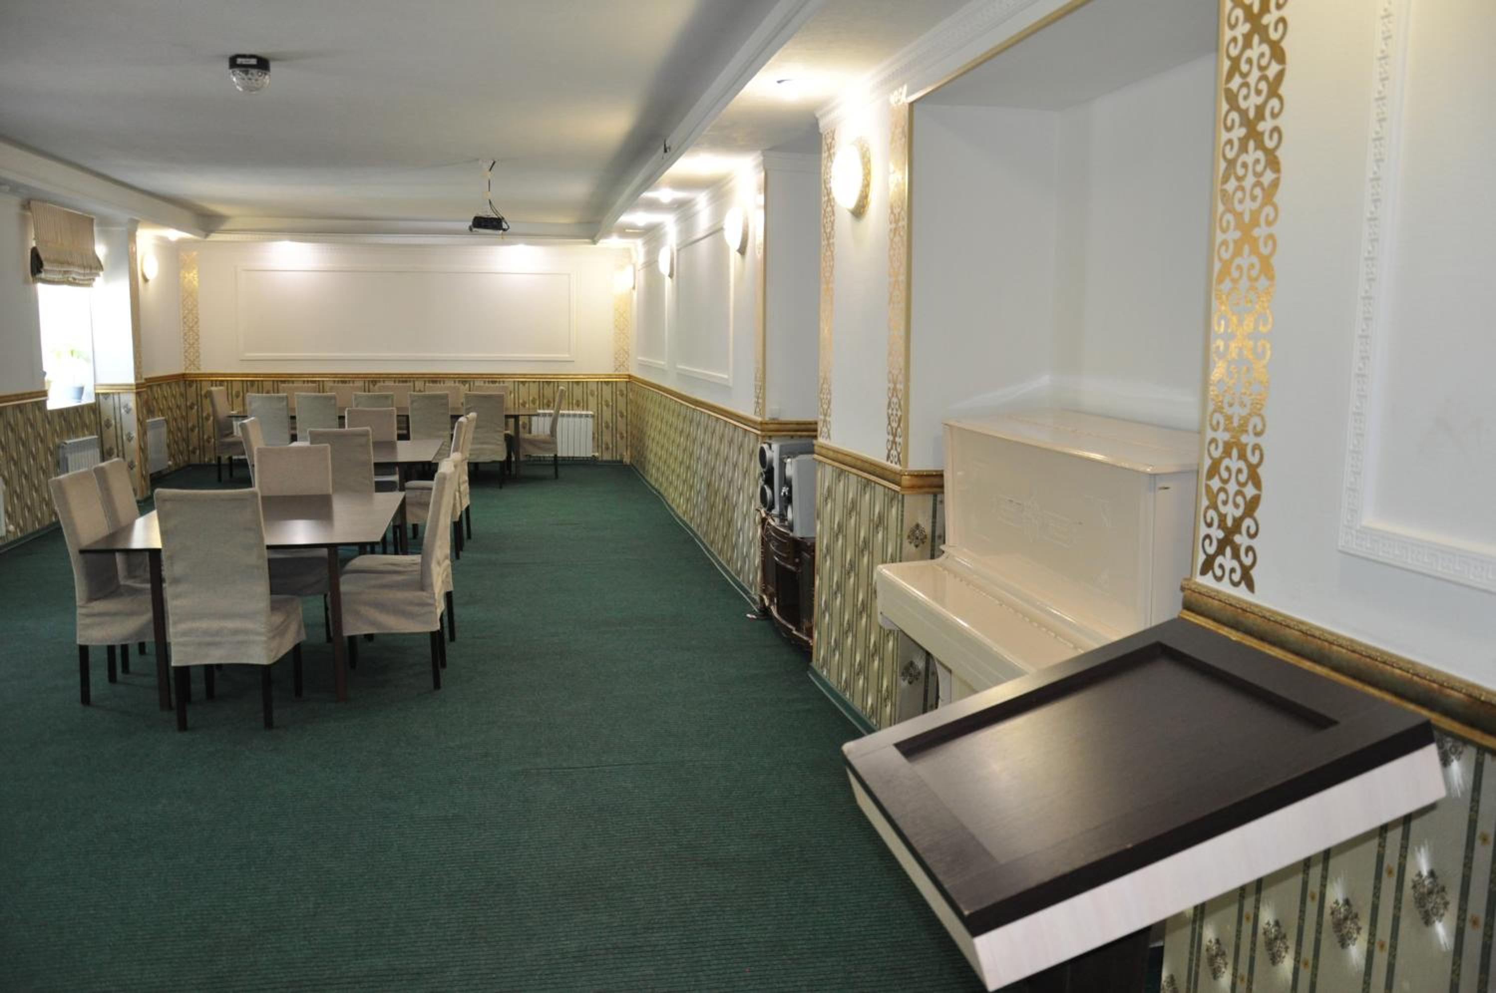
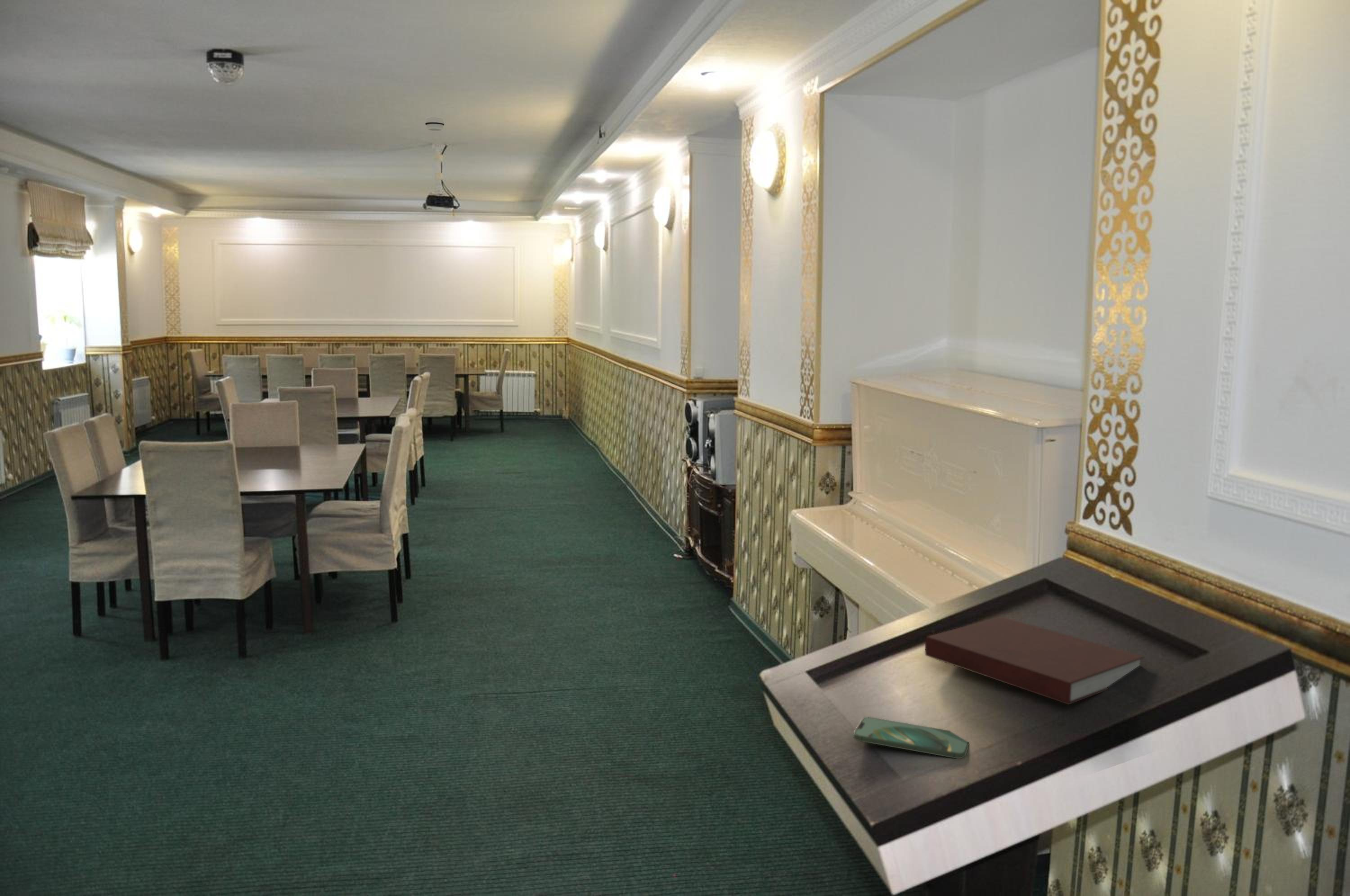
+ smartphone (912, 737)
+ notebook (1031, 656)
+ smoke detector (435, 124)
